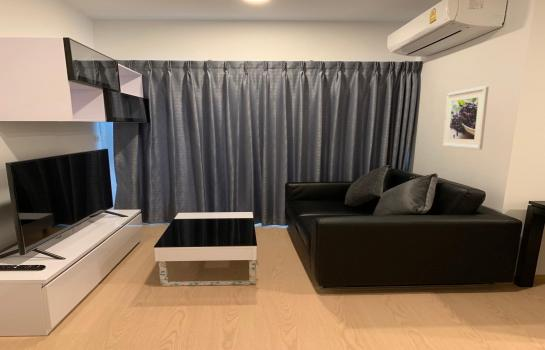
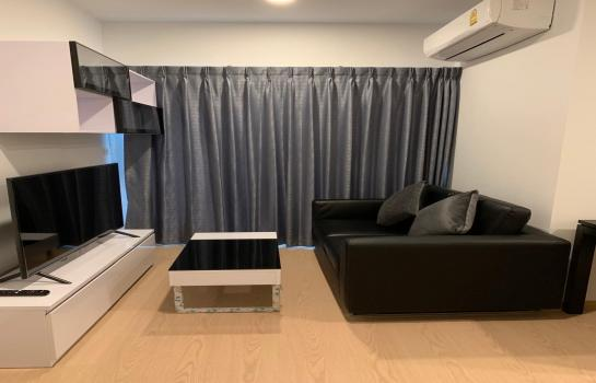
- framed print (463, 119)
